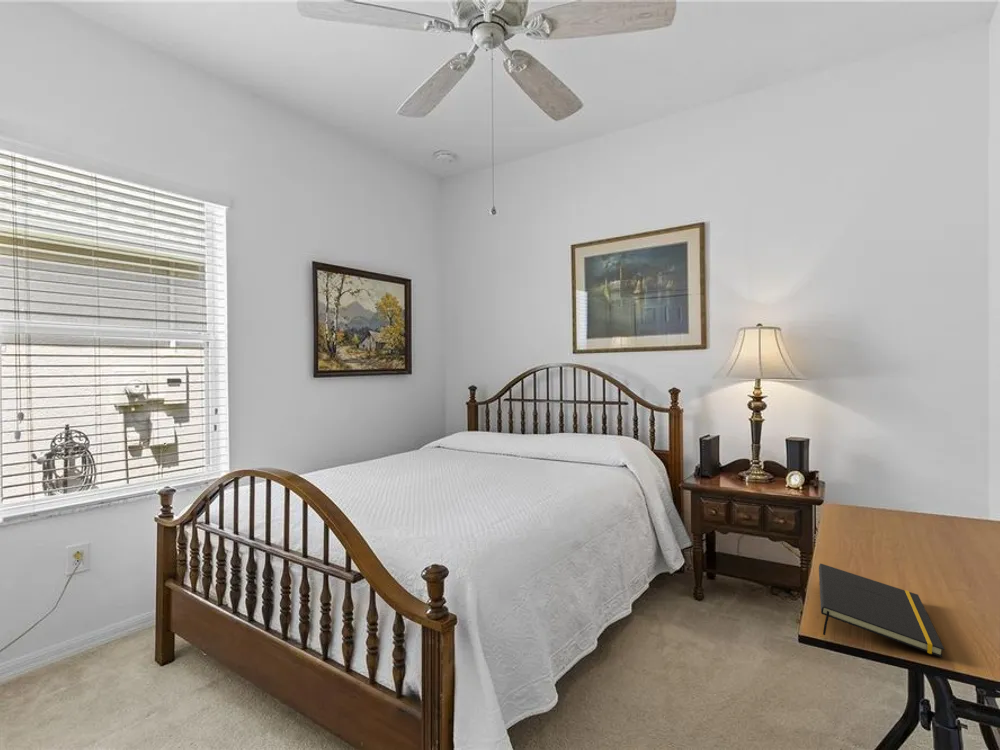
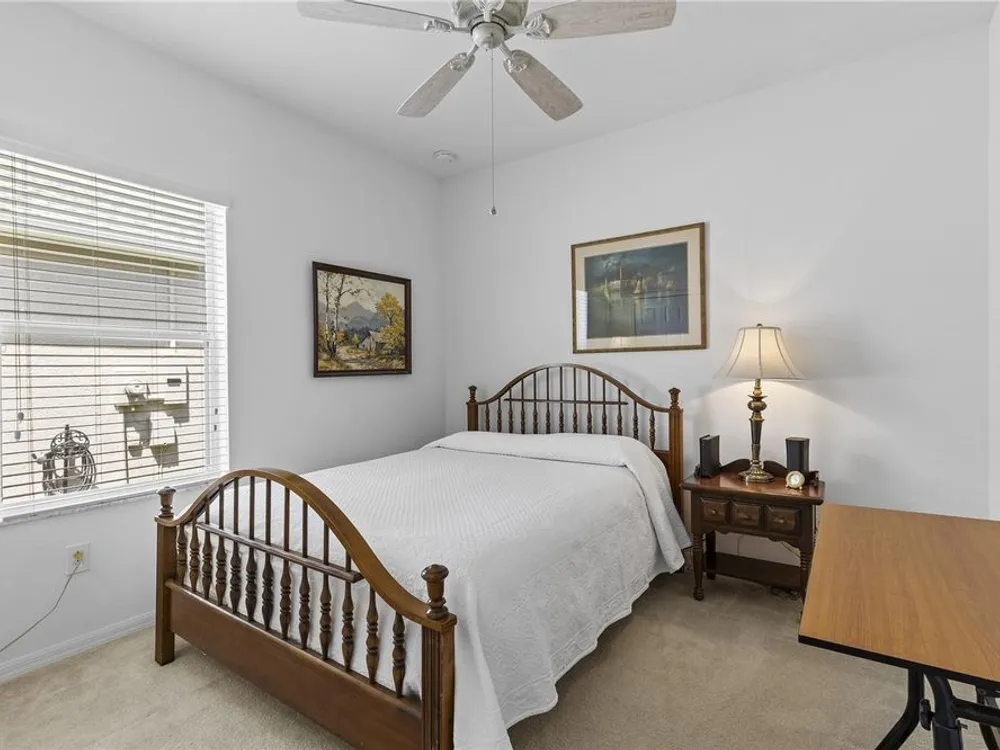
- notepad (872, 603)
